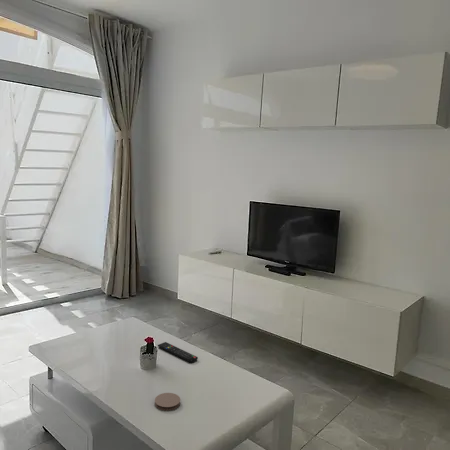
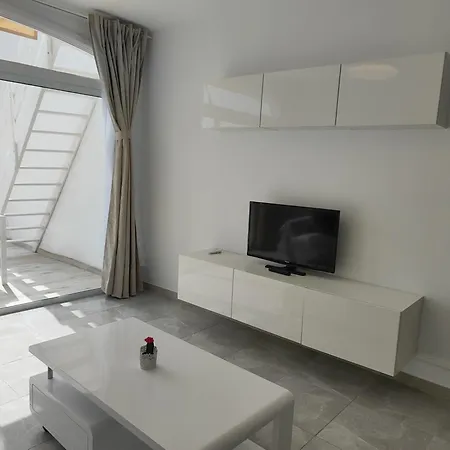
- coaster (167, 401)
- remote control (177, 352)
